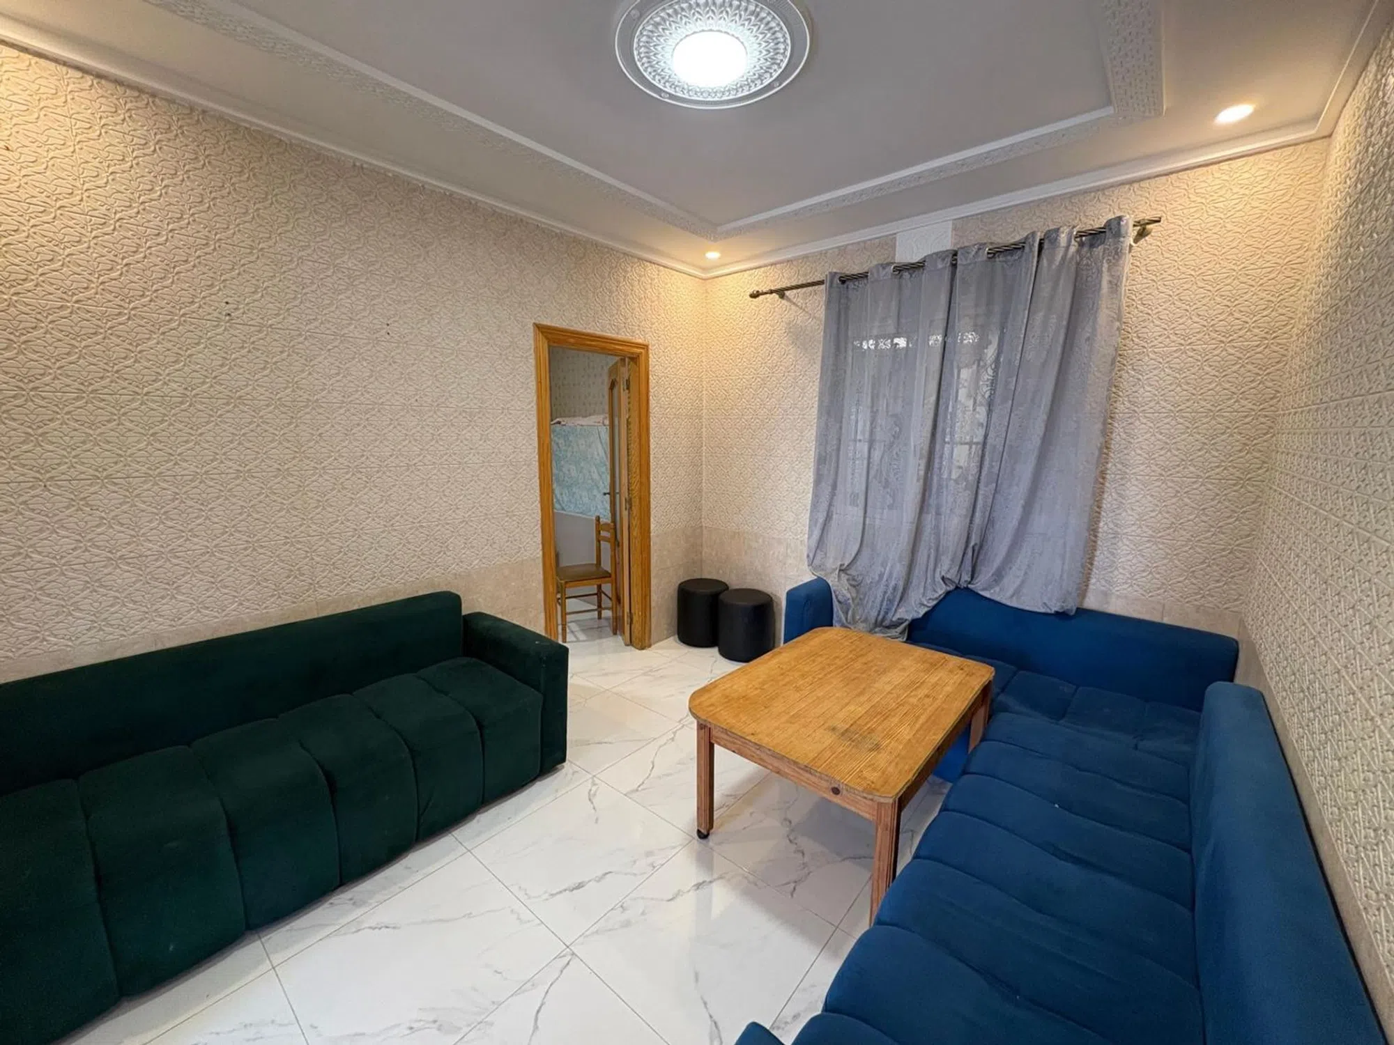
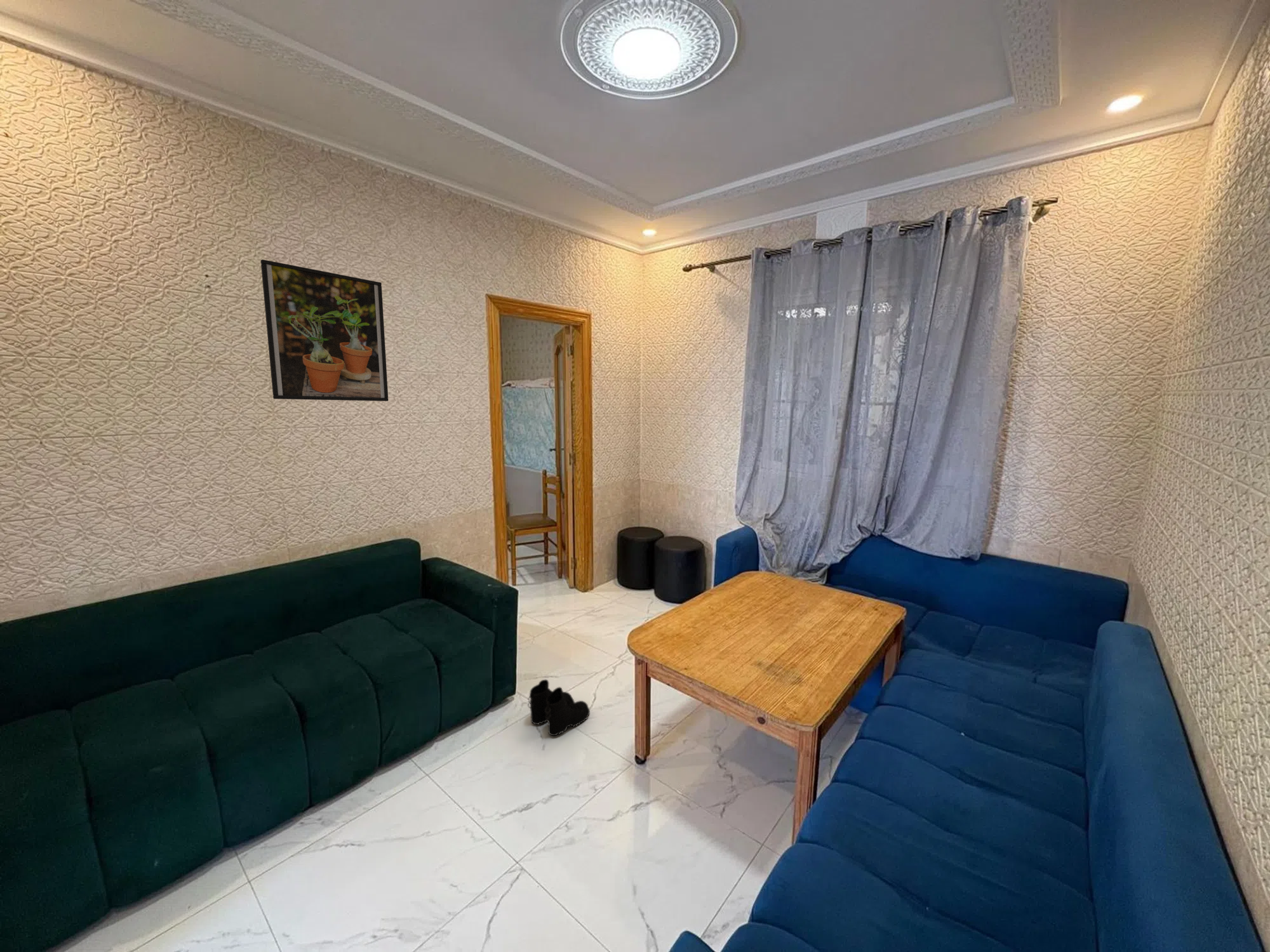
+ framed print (330, 337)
+ boots (559, 699)
